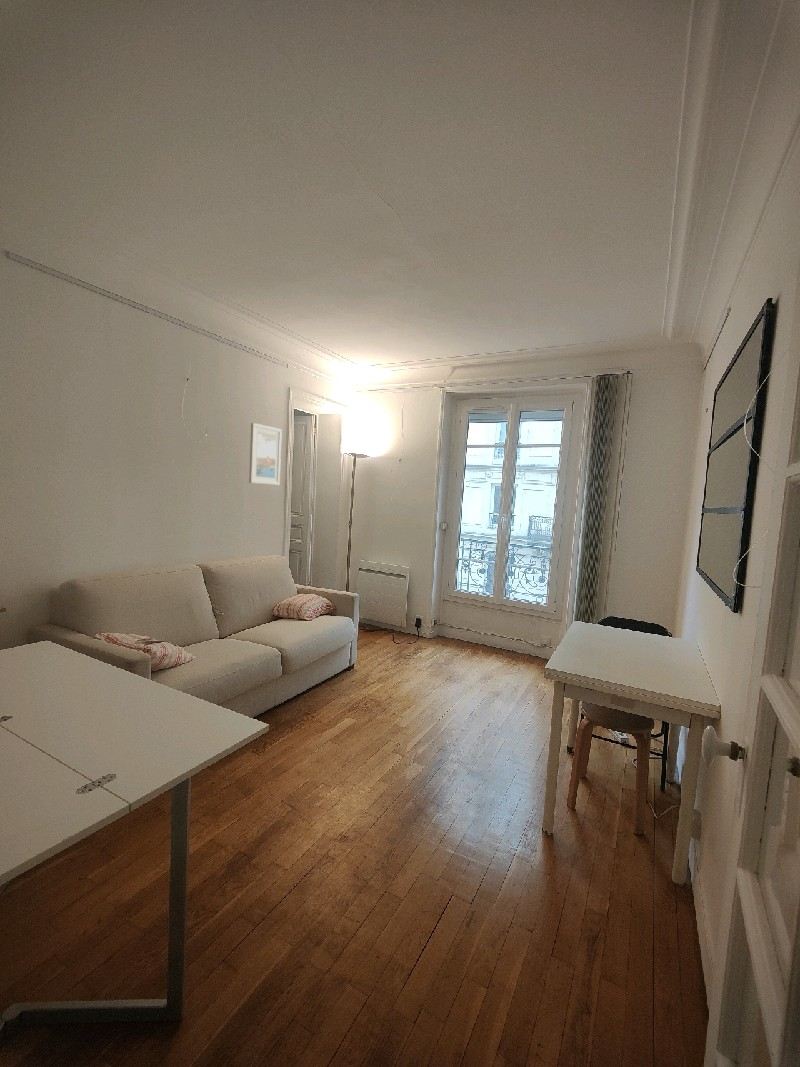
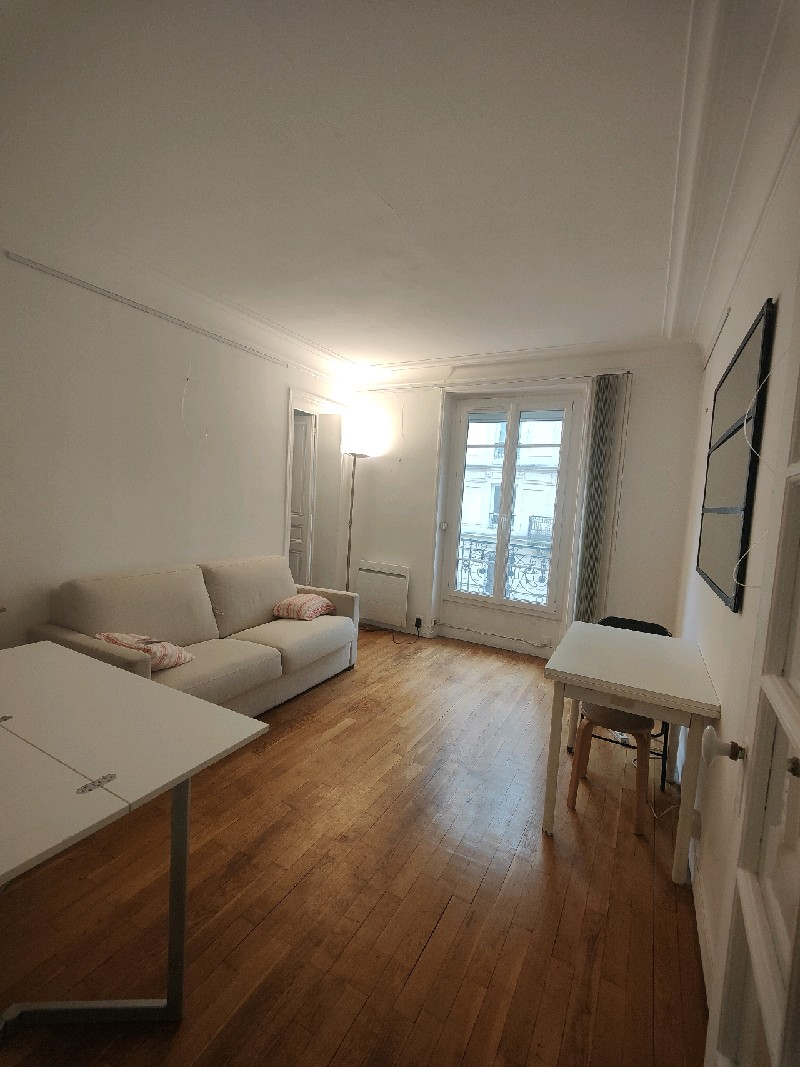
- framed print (265, 455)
